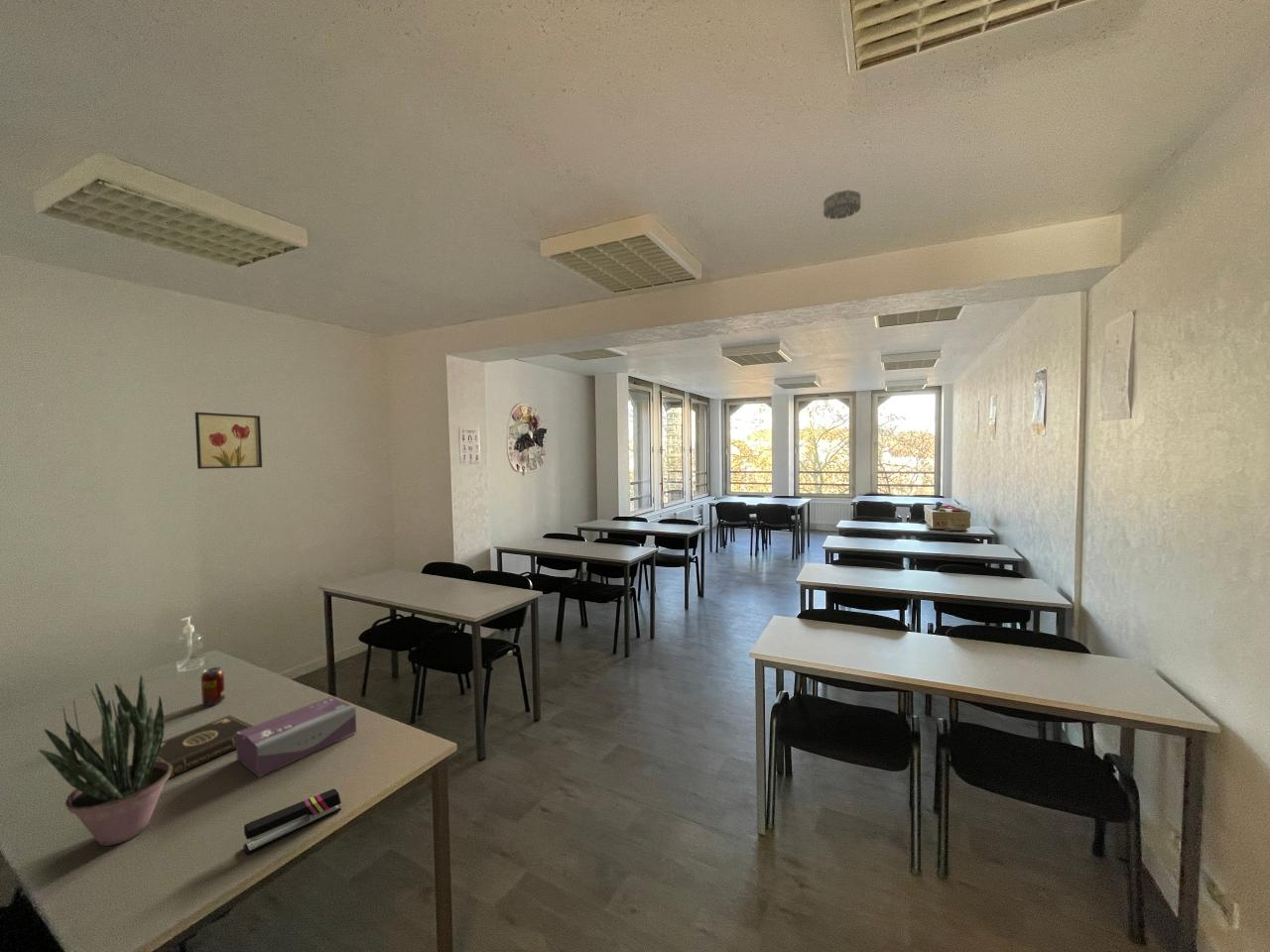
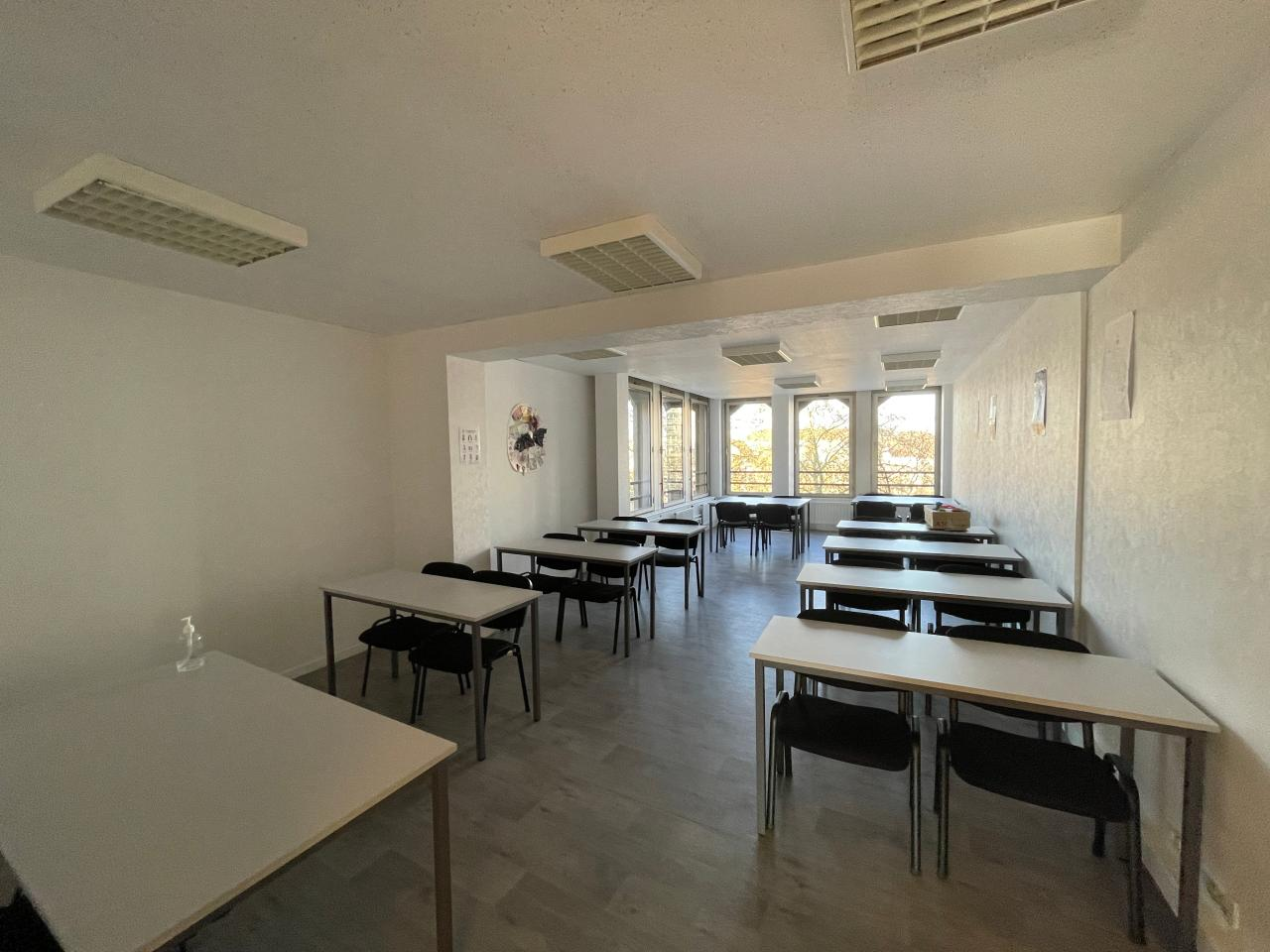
- beverage can (212, 685)
- smoke detector (841, 203)
- potted plant (109, 760)
- wall art (229, 440)
- book (201, 744)
- tissue box (298, 731)
- stapler (295, 816)
